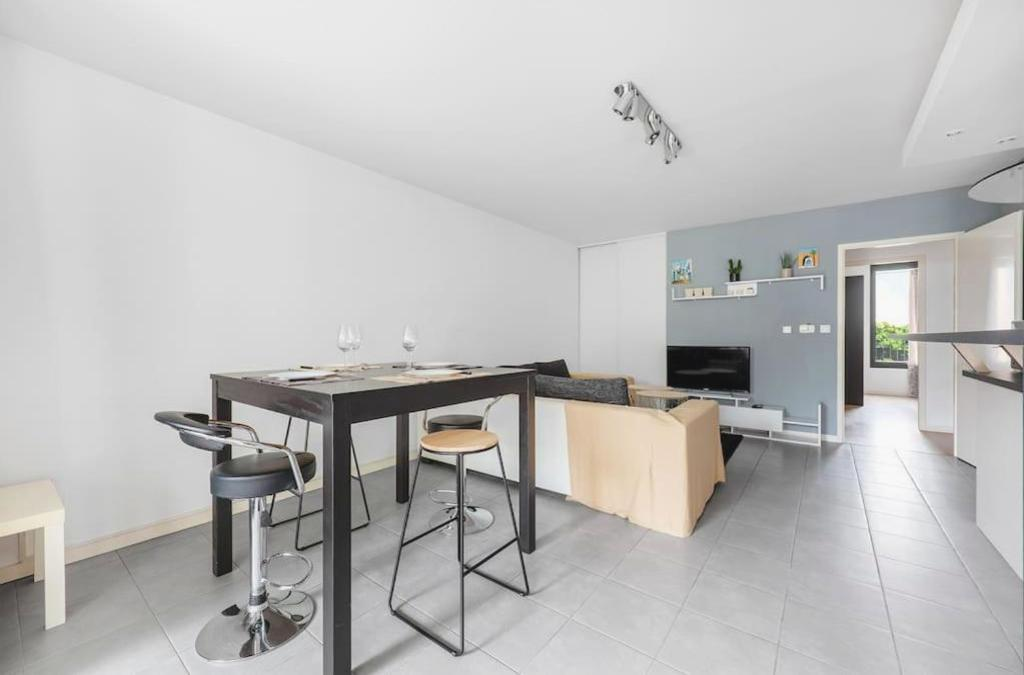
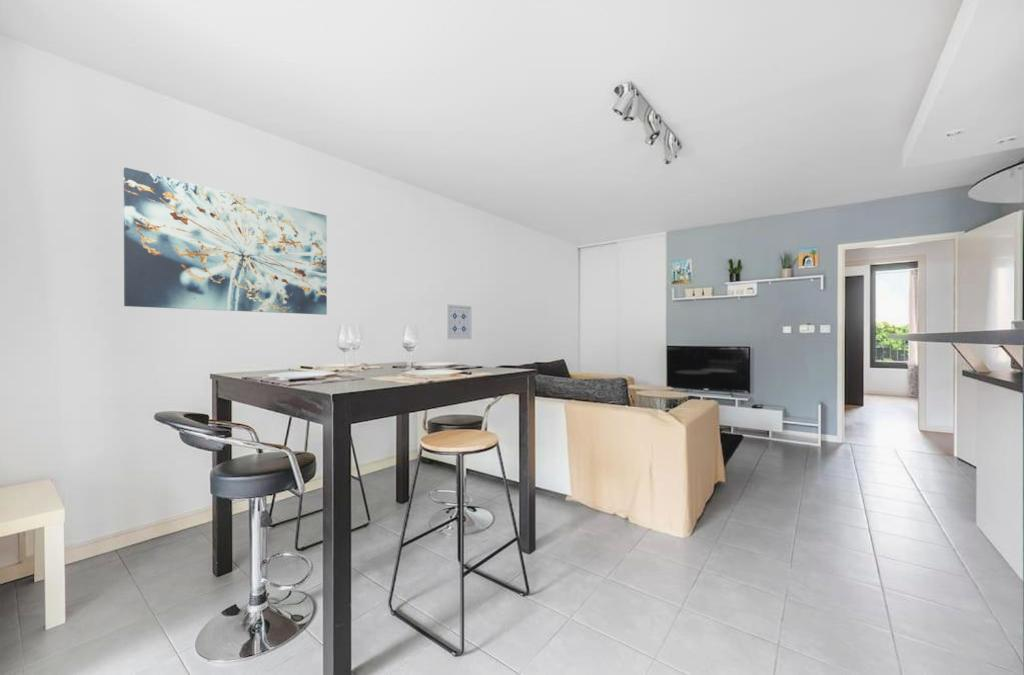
+ wall art (241, 253)
+ wall art (458, 322)
